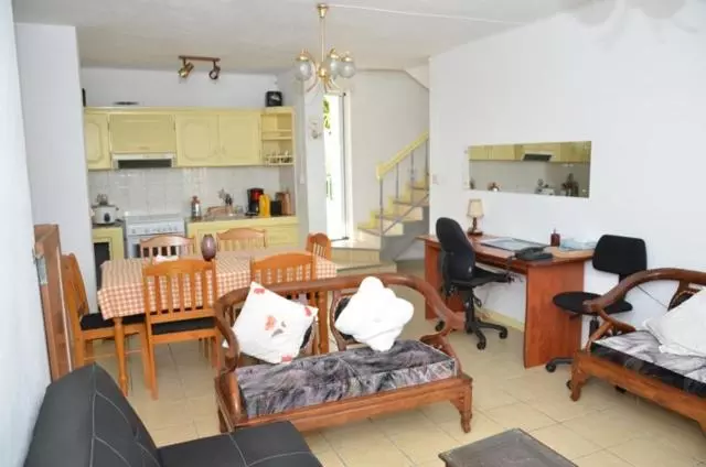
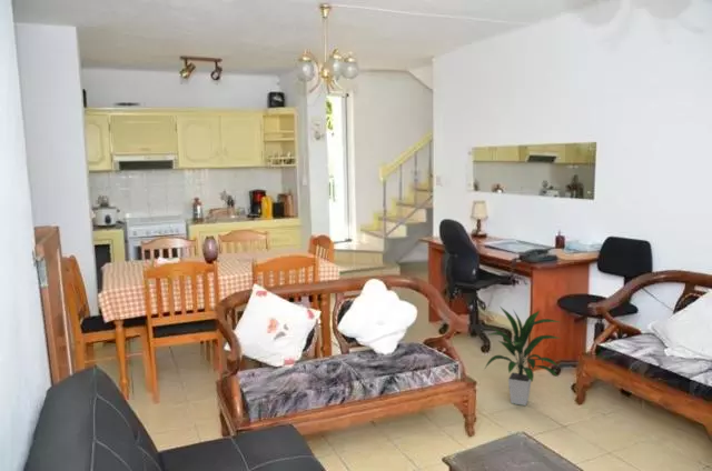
+ indoor plant (522, 354)
